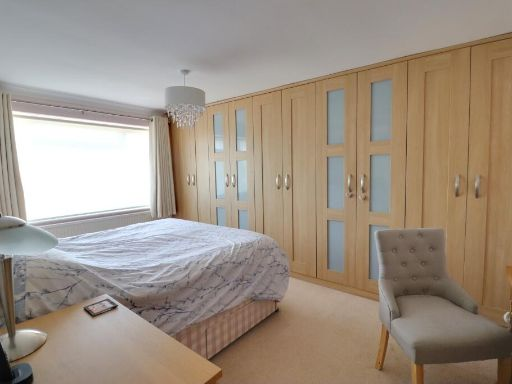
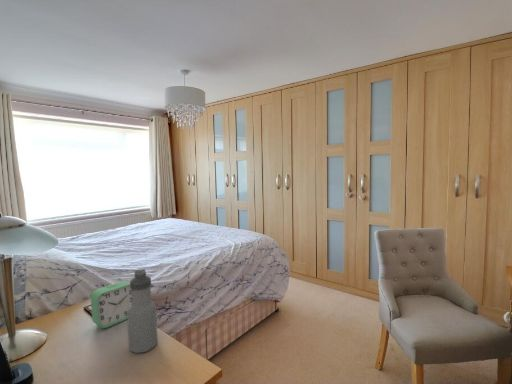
+ water bottle (141, 308)
+ alarm clock (114, 303)
